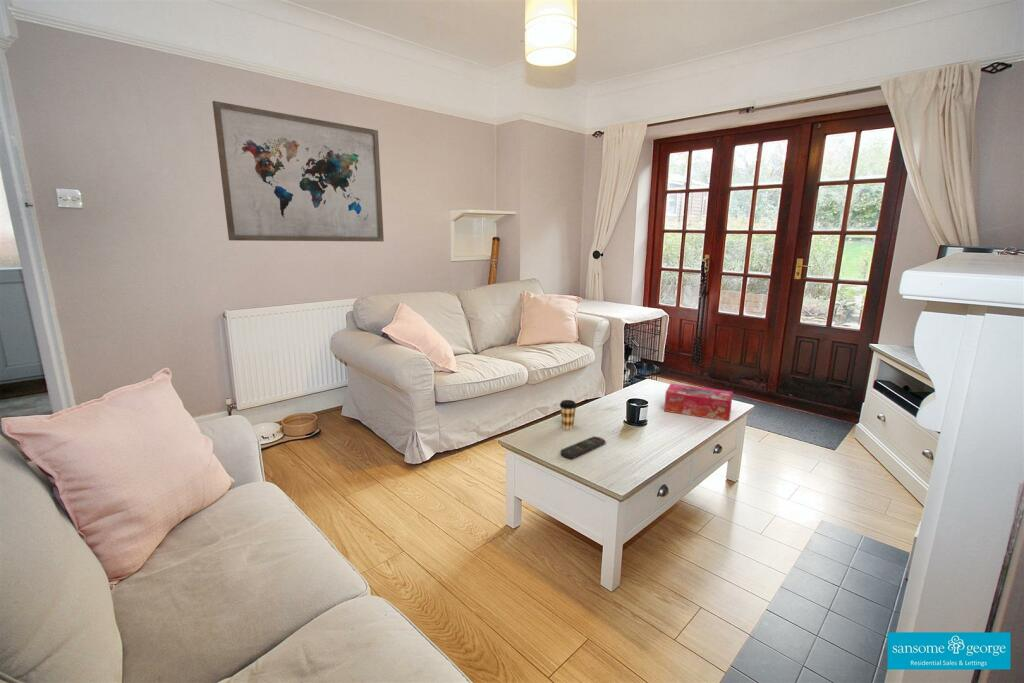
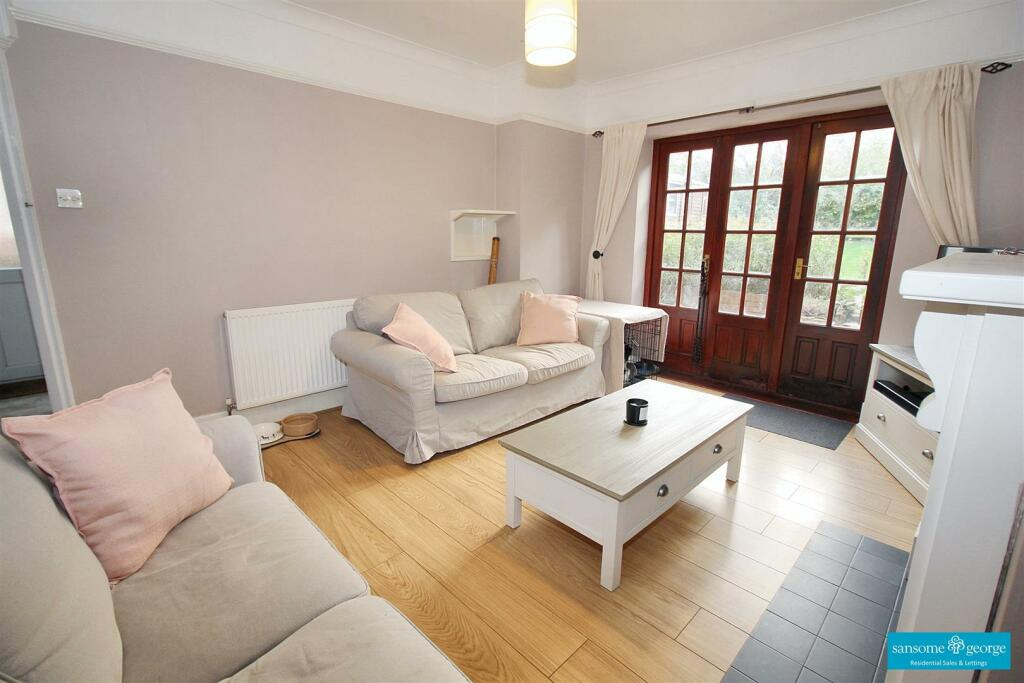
- remote control (583, 446)
- wall art (309, 180)
- tissue box (698, 401)
- coffee cup (567, 414)
